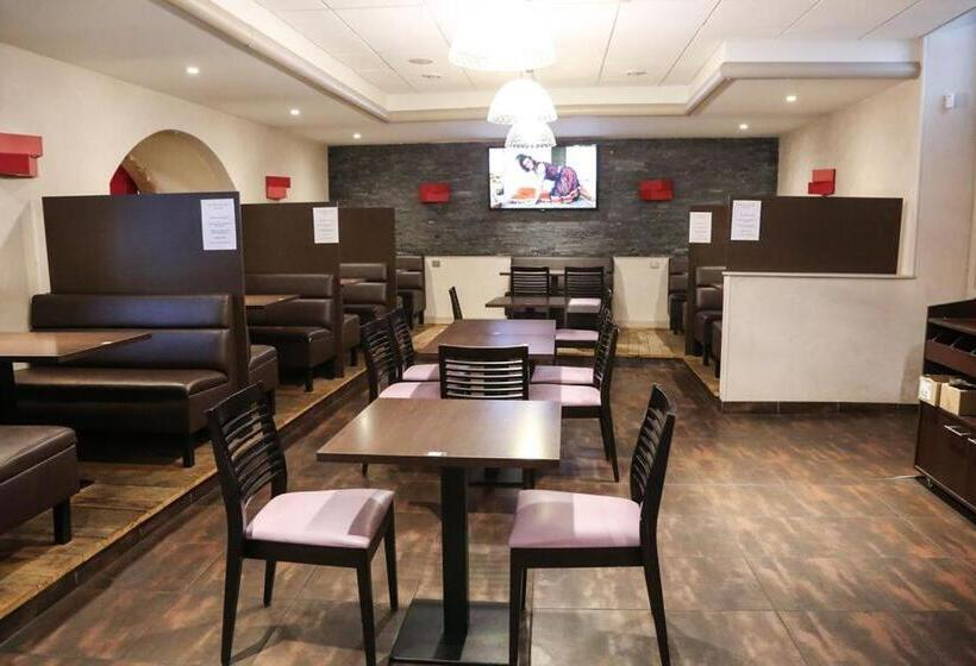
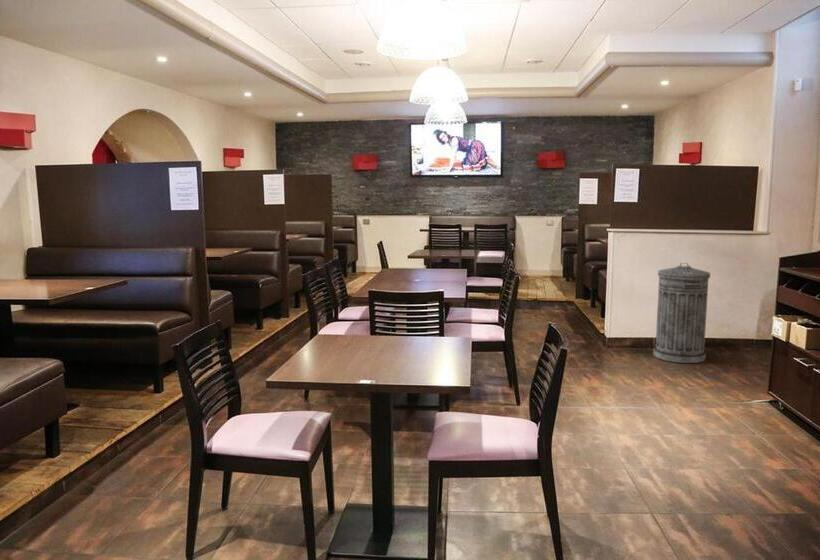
+ trash can (681, 310)
